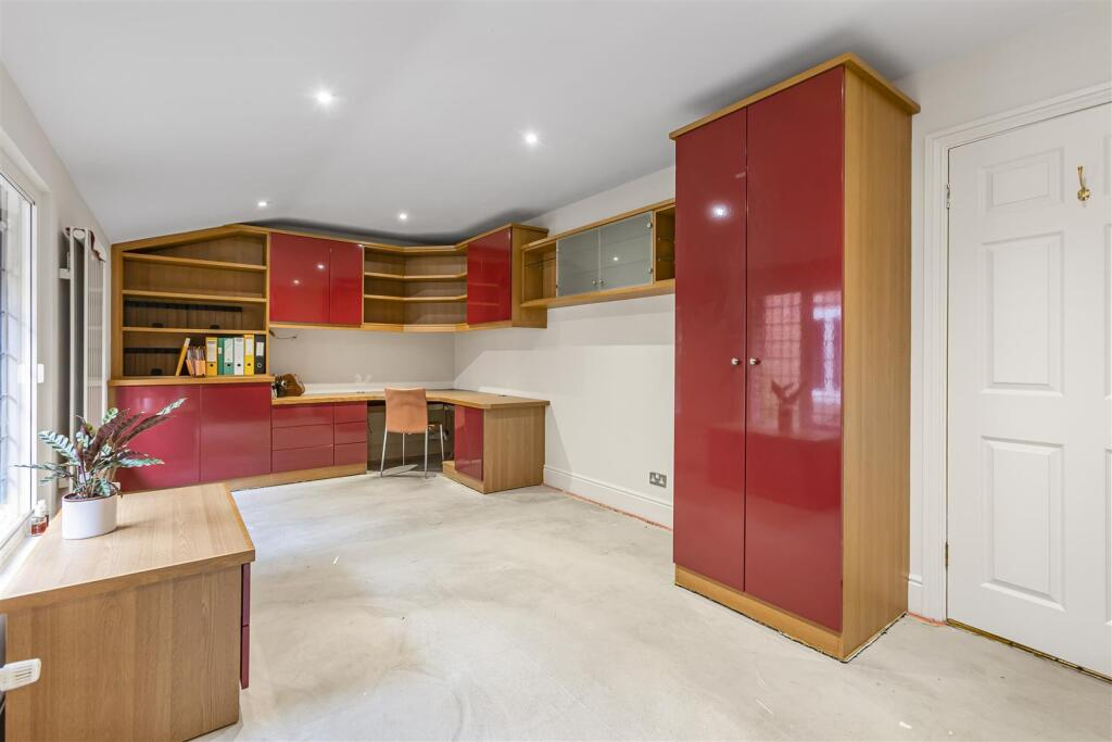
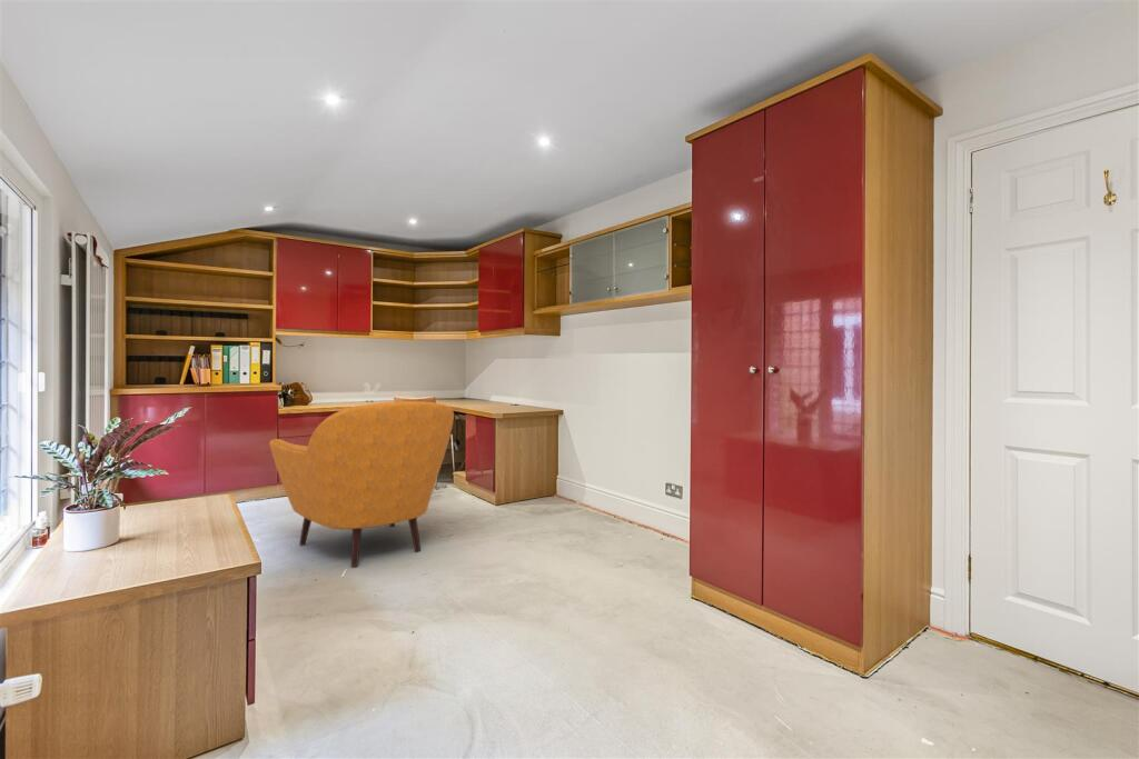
+ armchair (373, 473)
